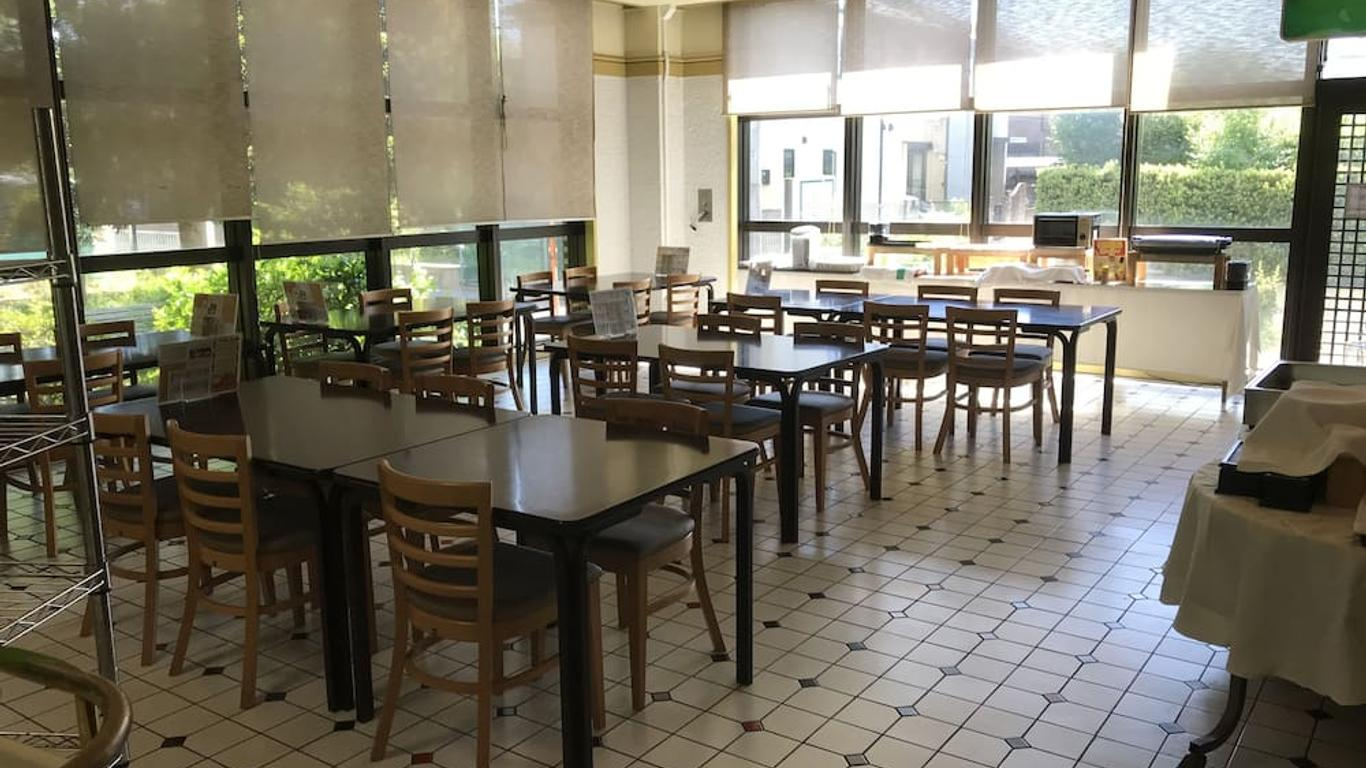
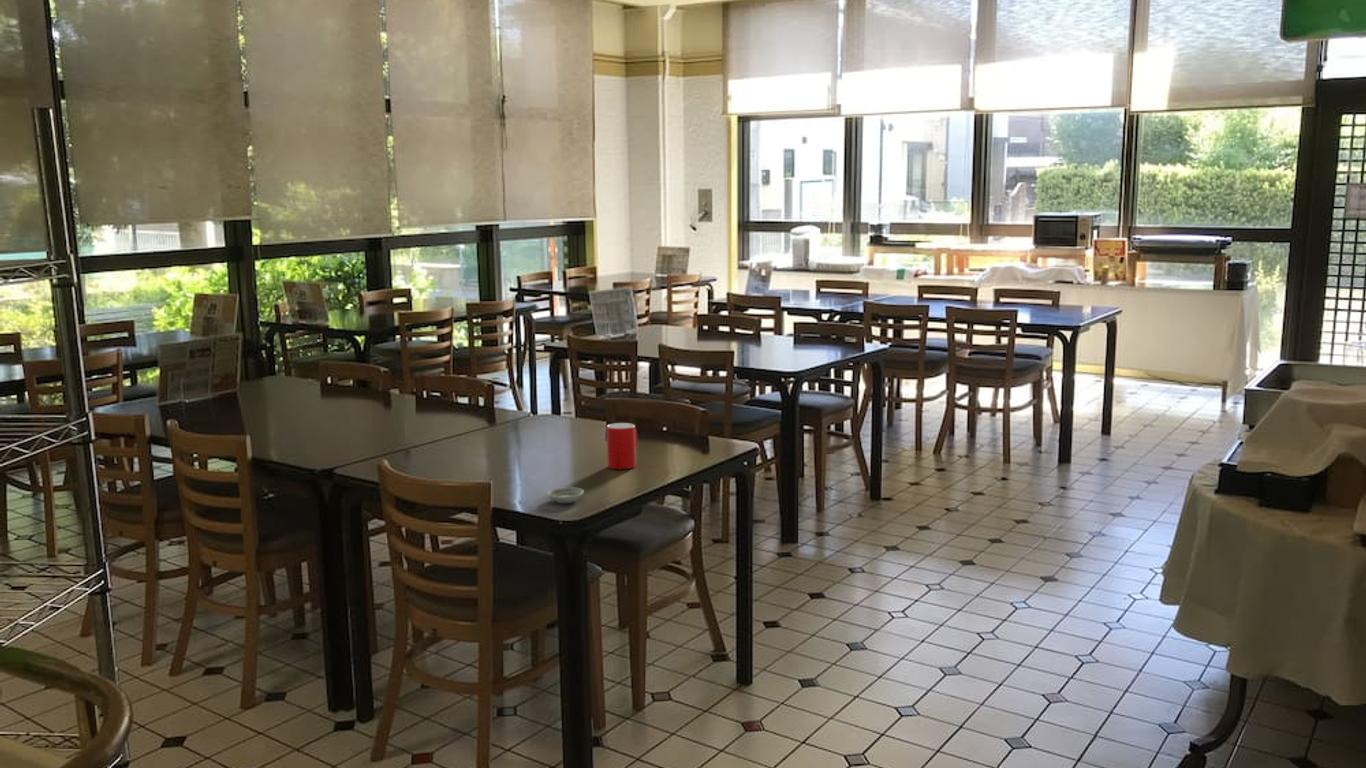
+ cup (626, 445)
+ saucer (565, 496)
